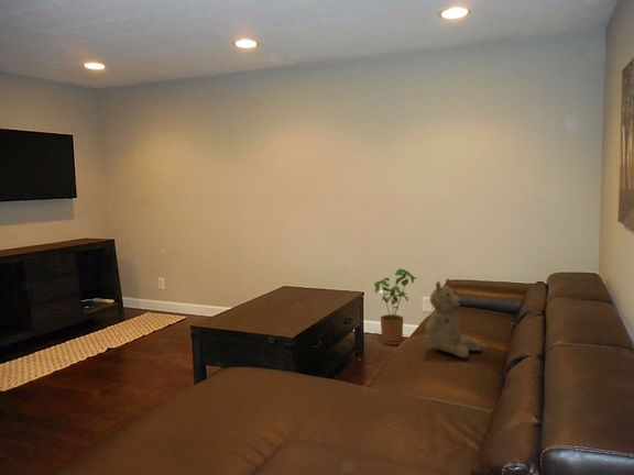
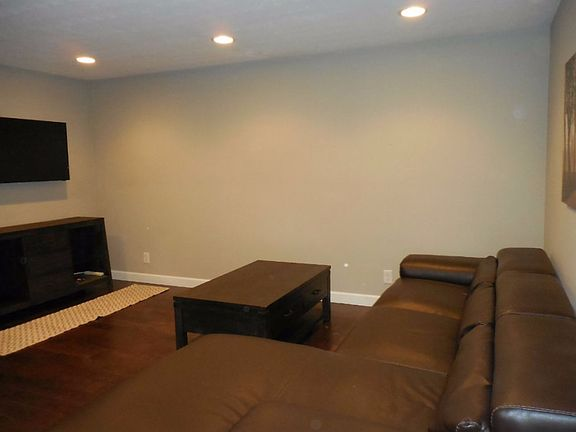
- teddy bear (452, 316)
- house plant (393, 307)
